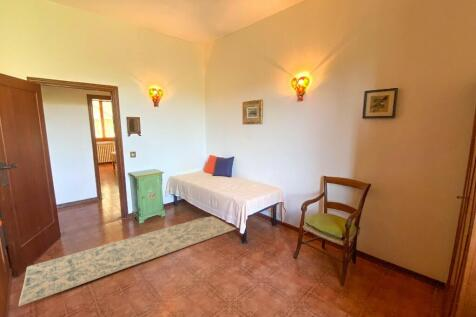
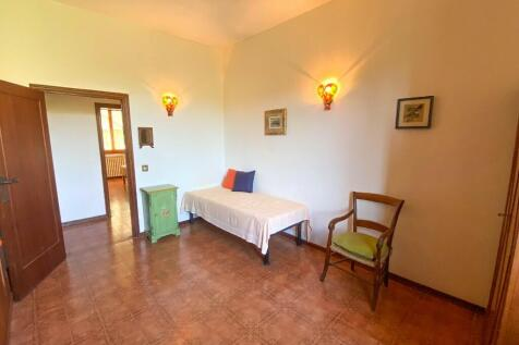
- rug (148, 244)
